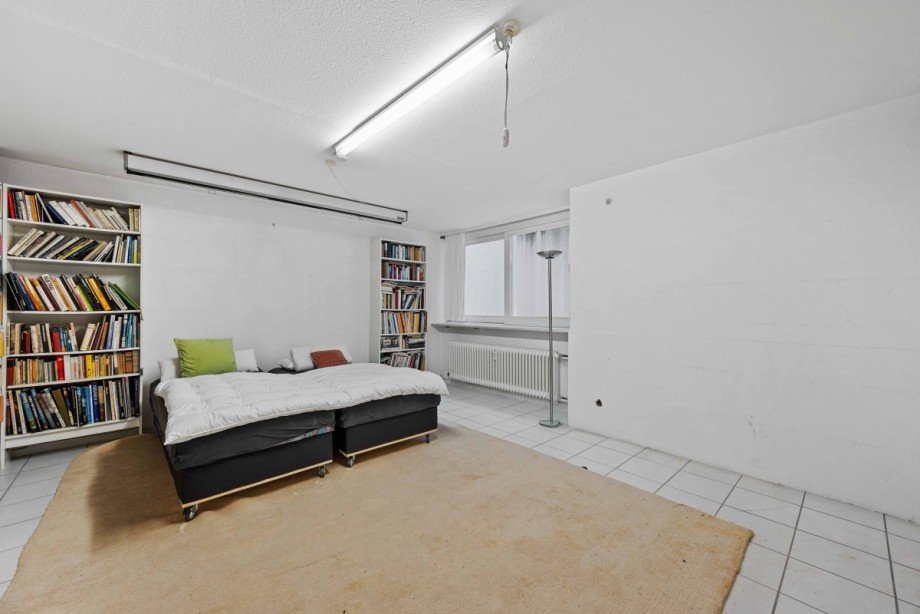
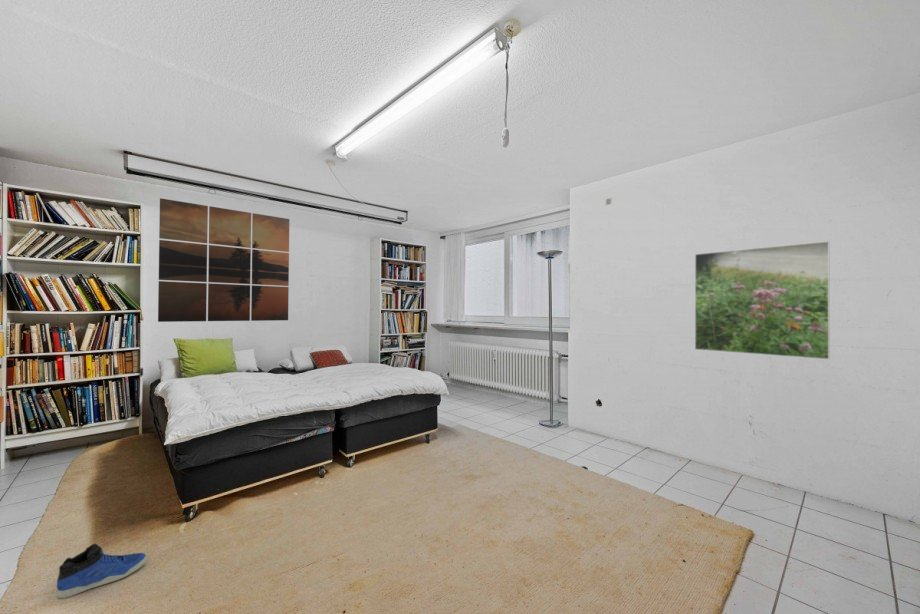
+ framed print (755, 301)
+ sneaker (104, 560)
+ wall art (230, 265)
